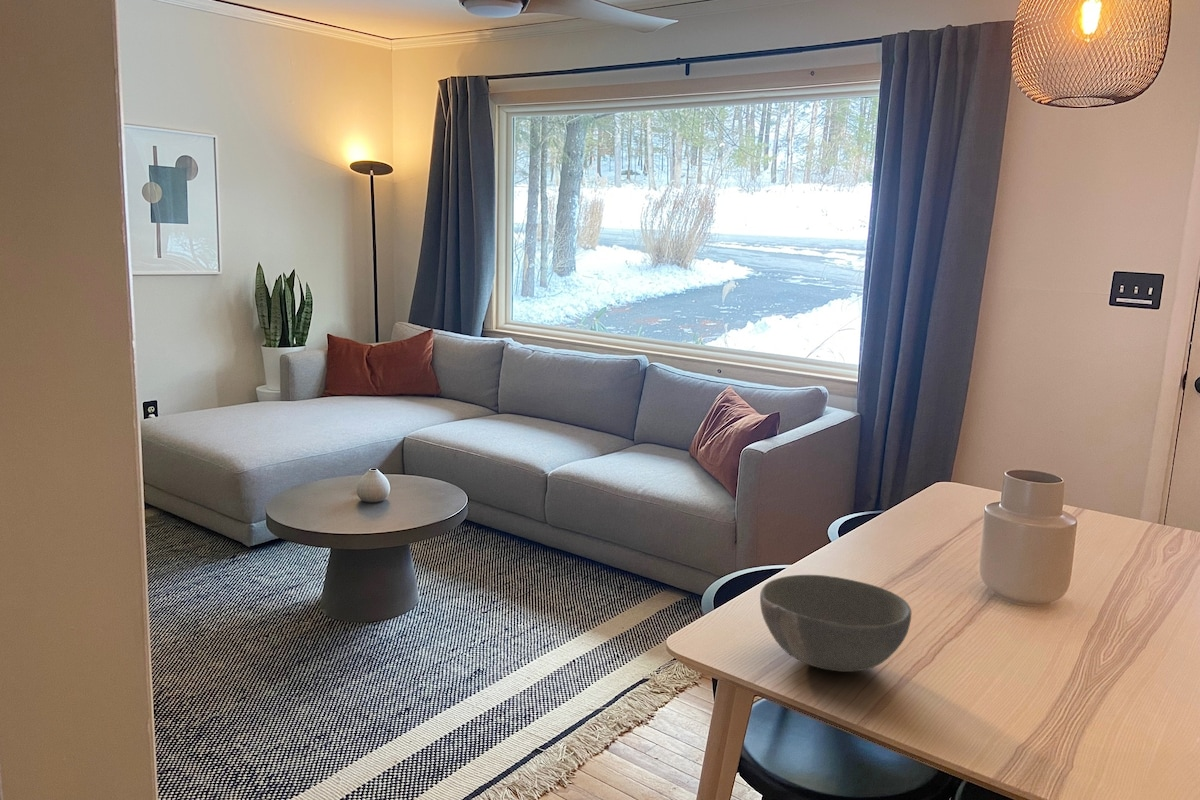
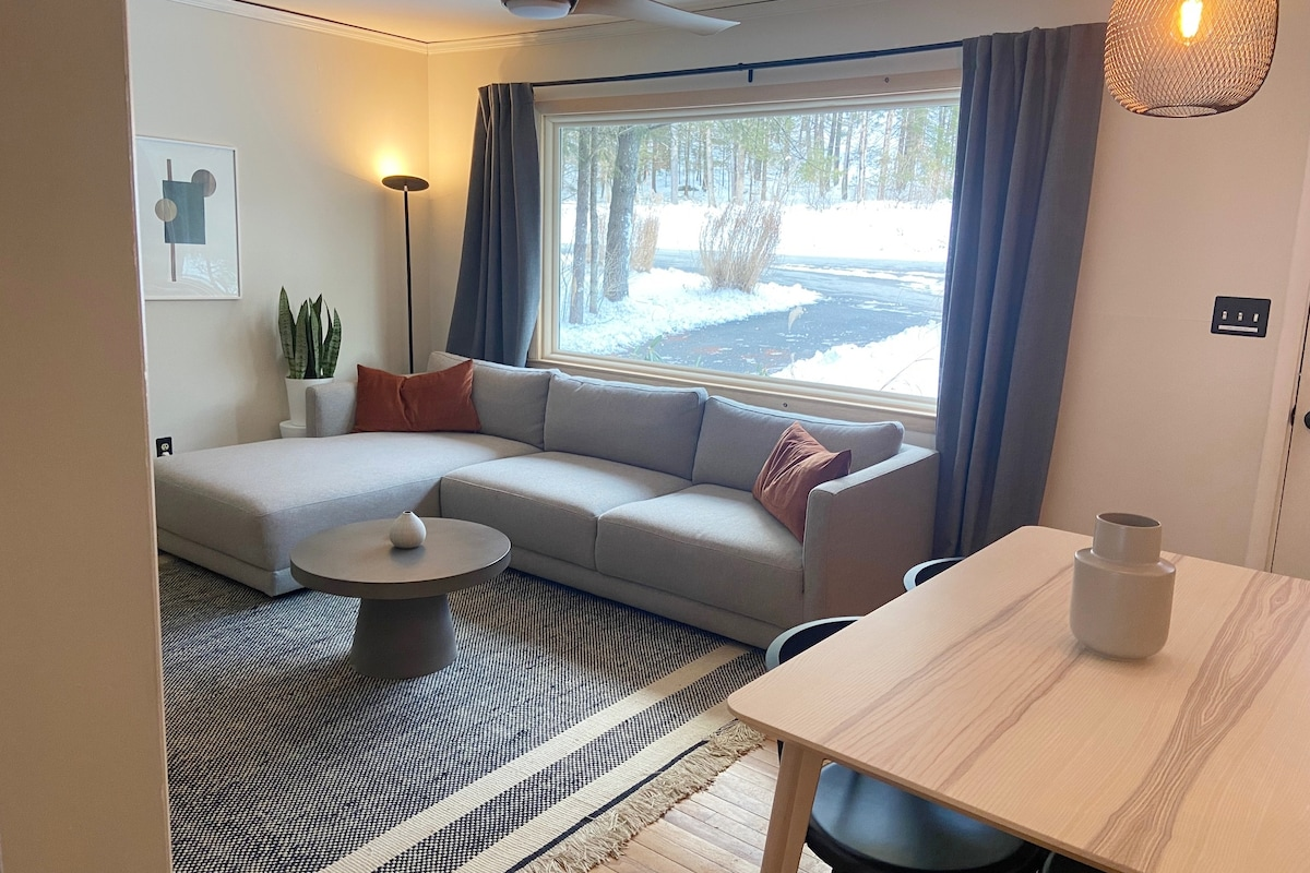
- bowl (831, 629)
